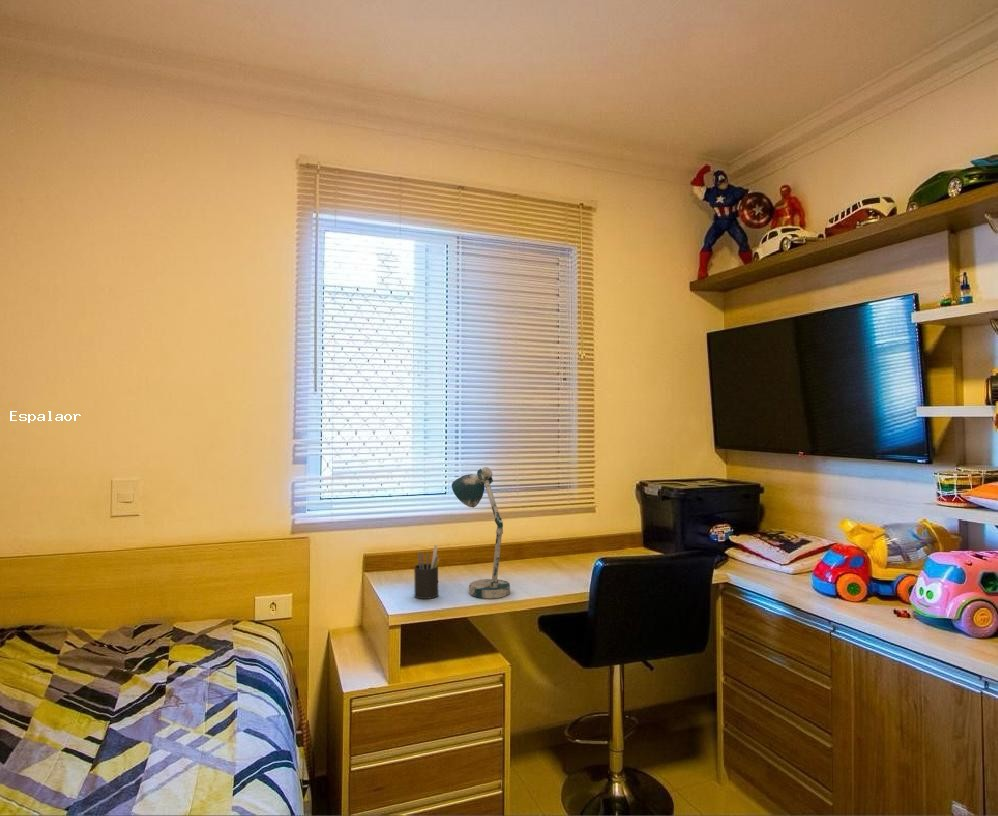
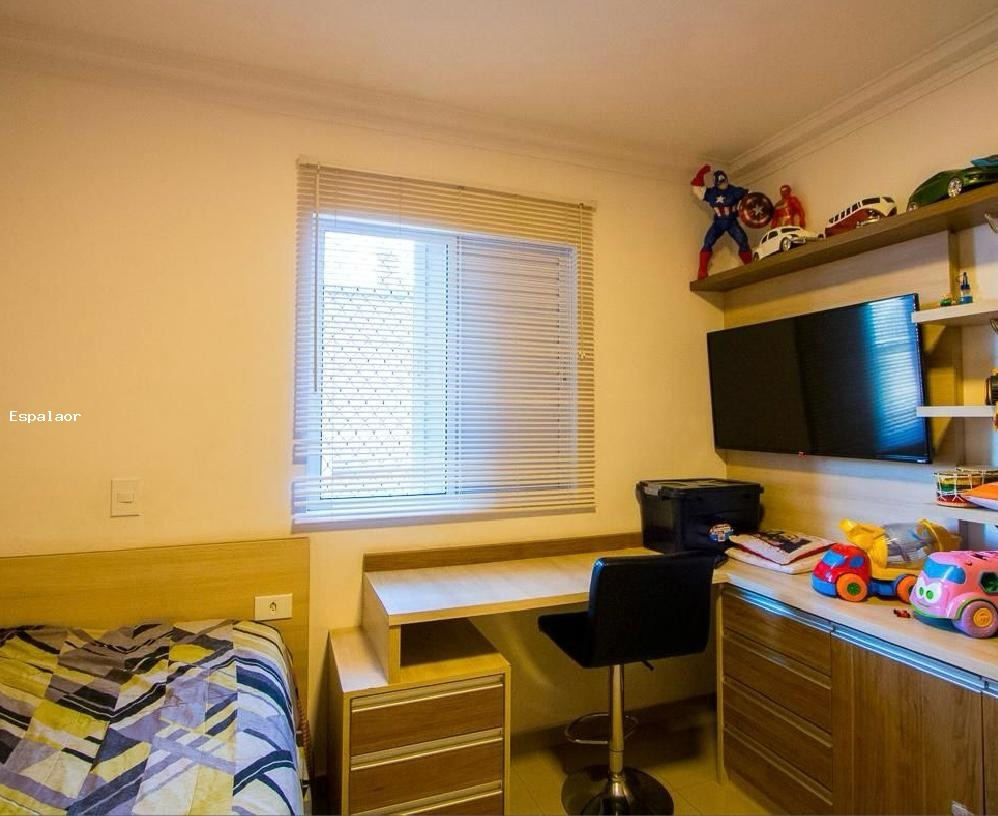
- pen holder (427, 571)
- desk lamp (496, 530)
